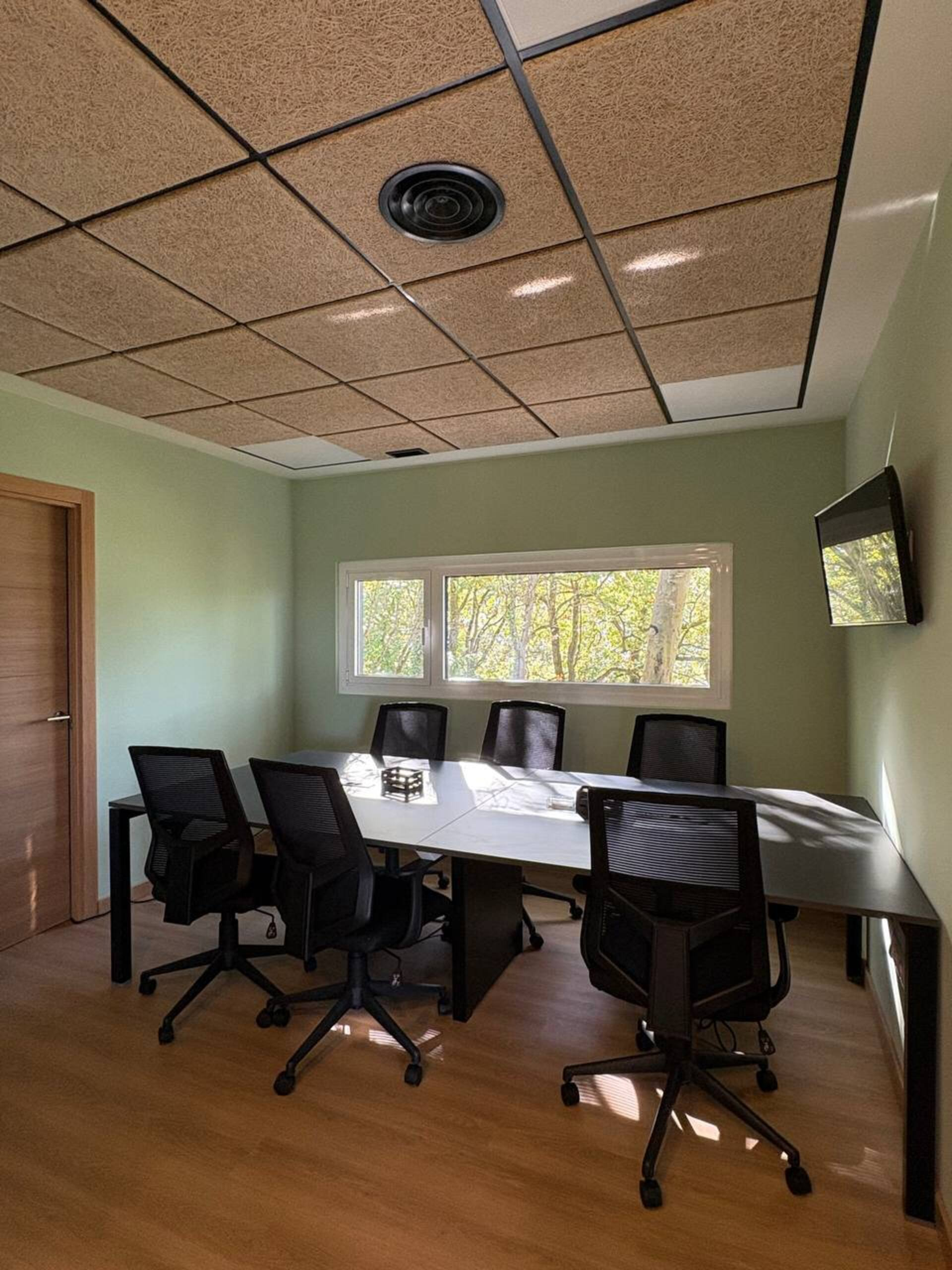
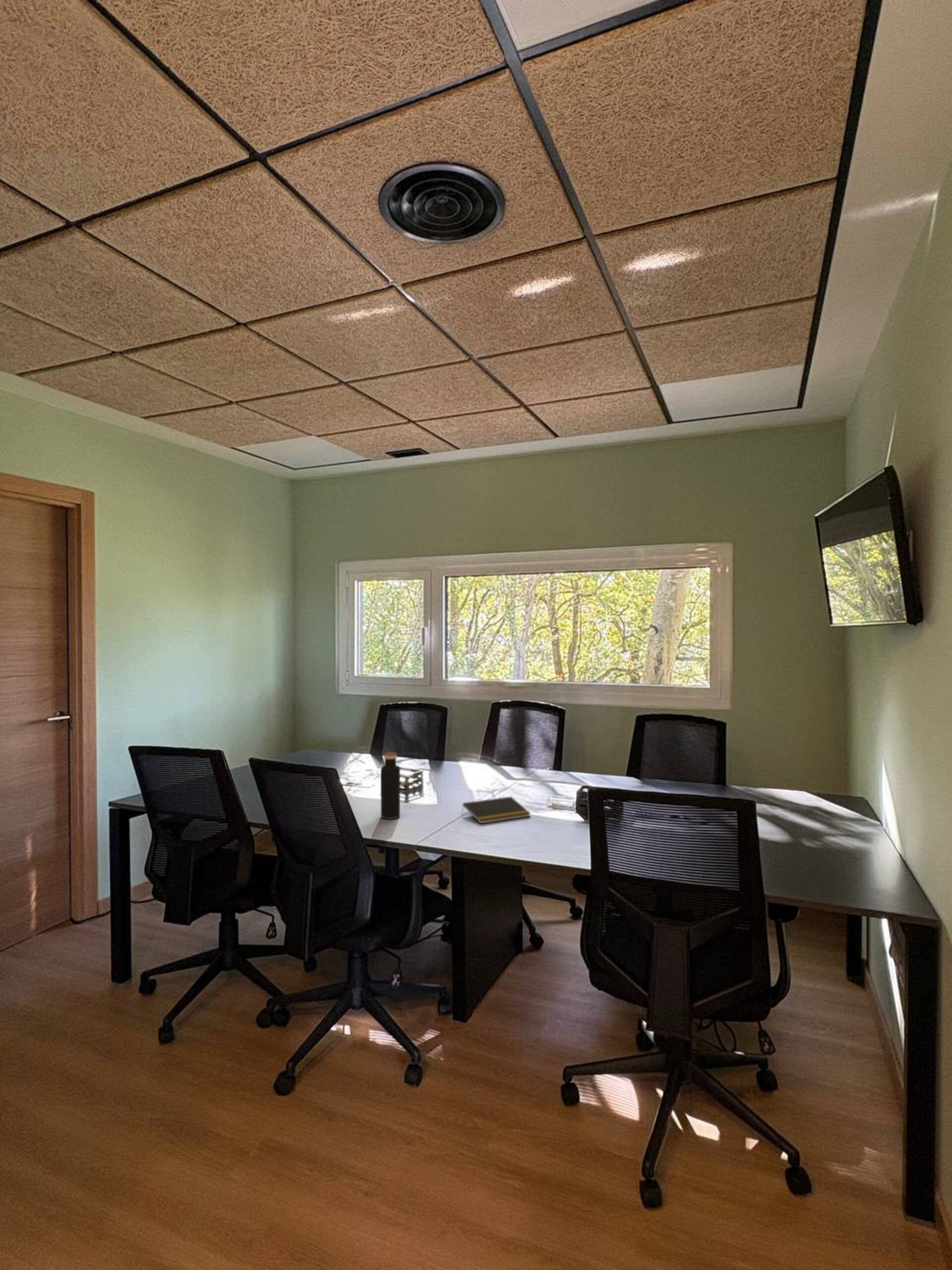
+ water bottle (390, 785)
+ notepad (496, 809)
